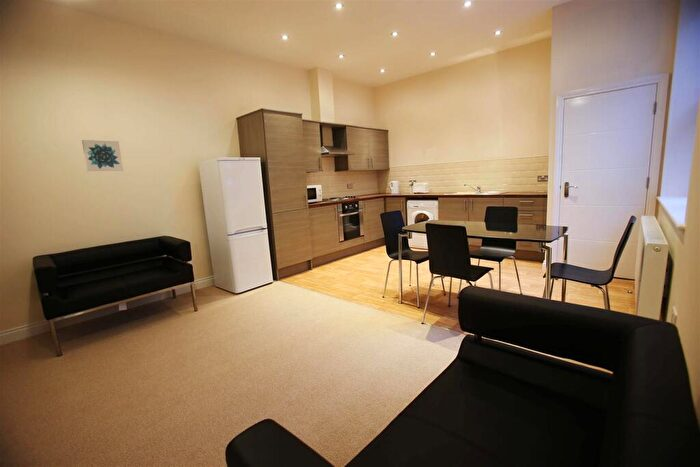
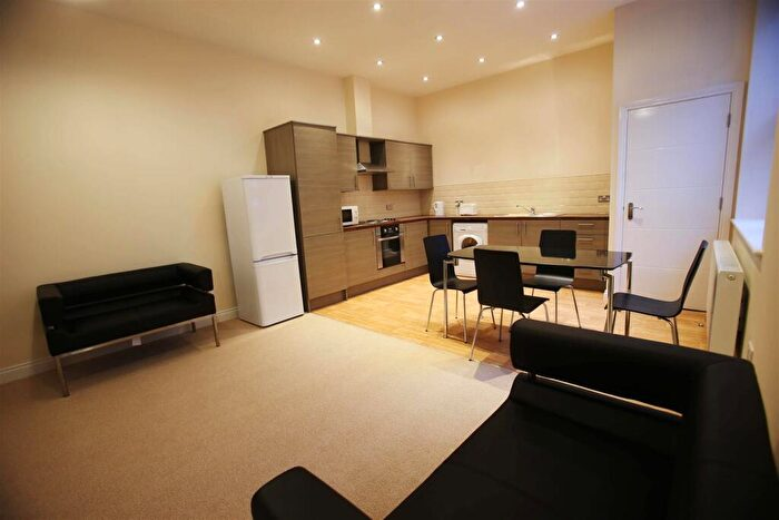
- wall art (103, 156)
